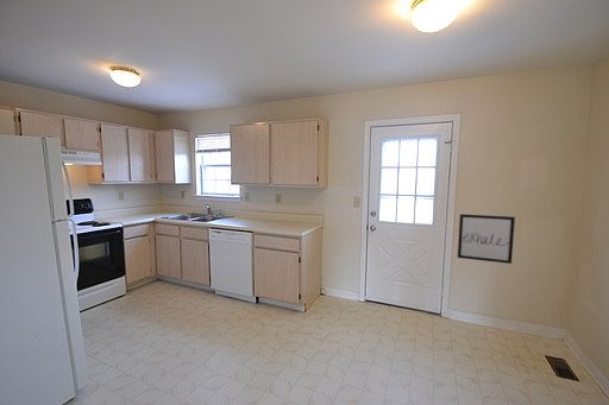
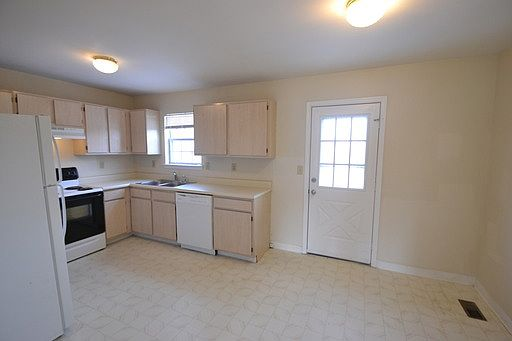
- wall art (484, 238)
